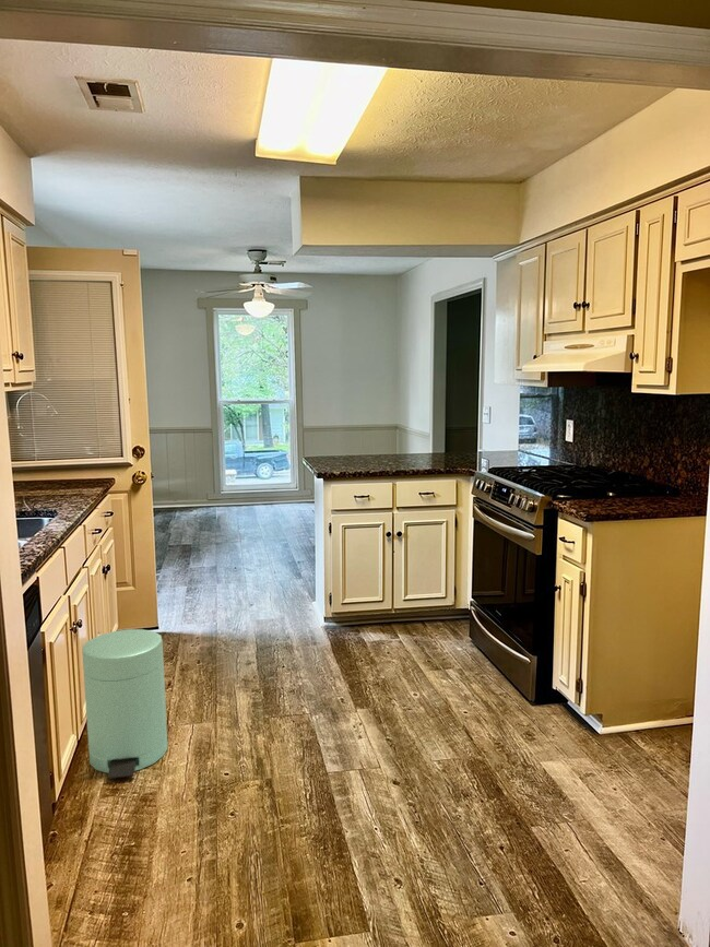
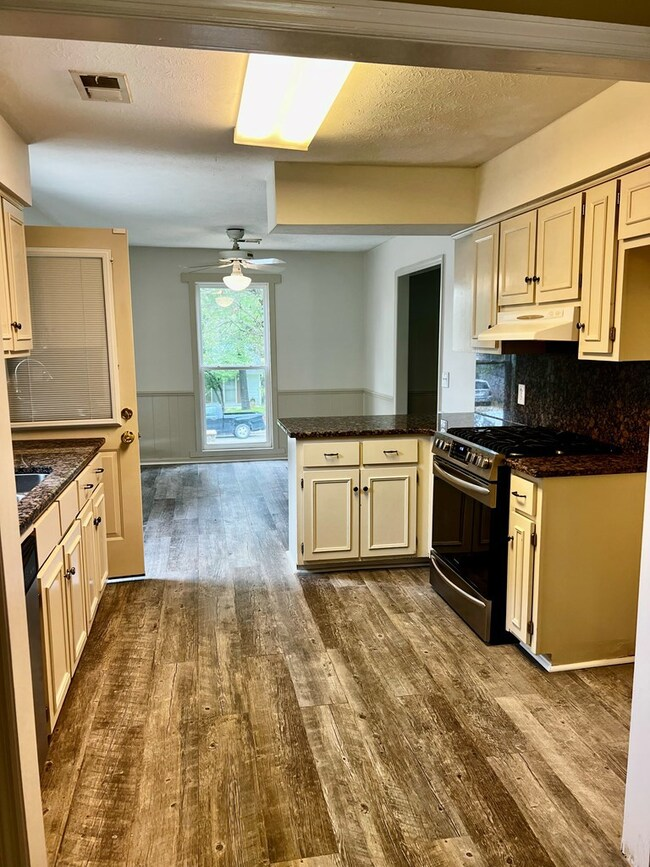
- trash can (125, 700)
